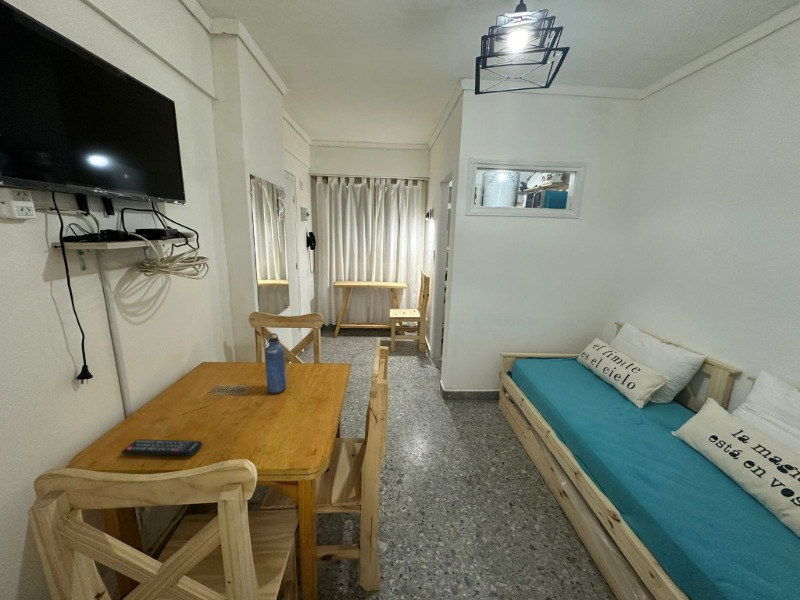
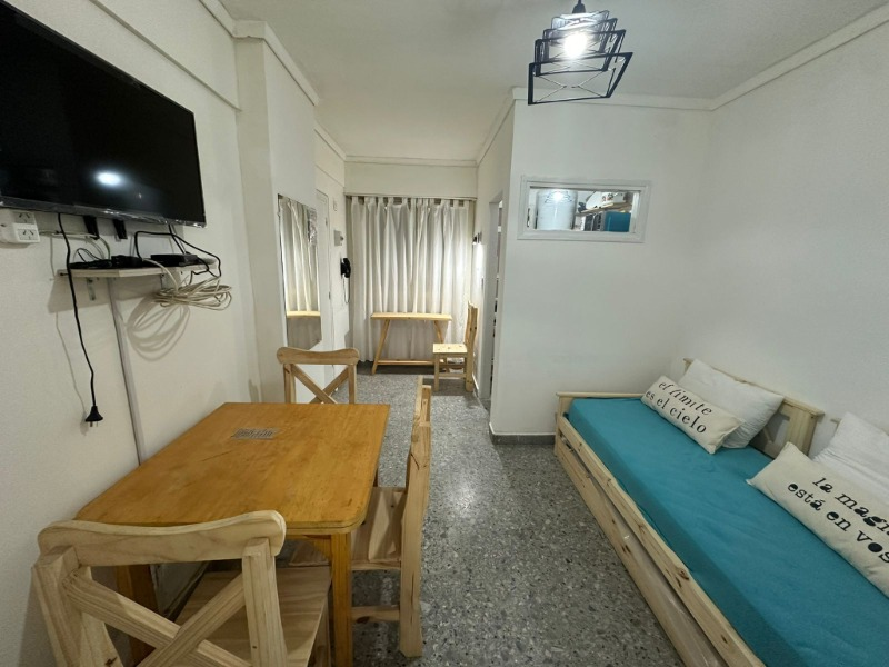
- water bottle (274, 362)
- remote control (162, 448)
